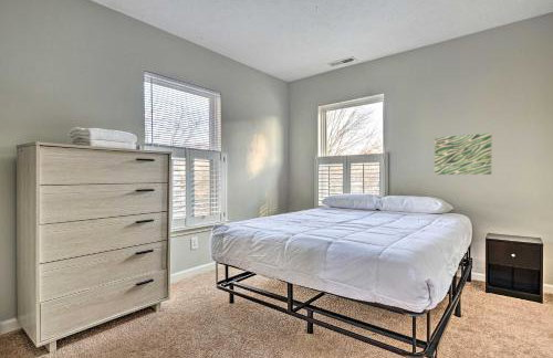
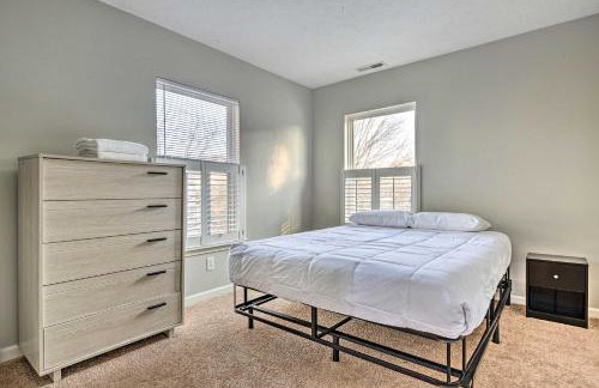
- wall art (461, 155)
